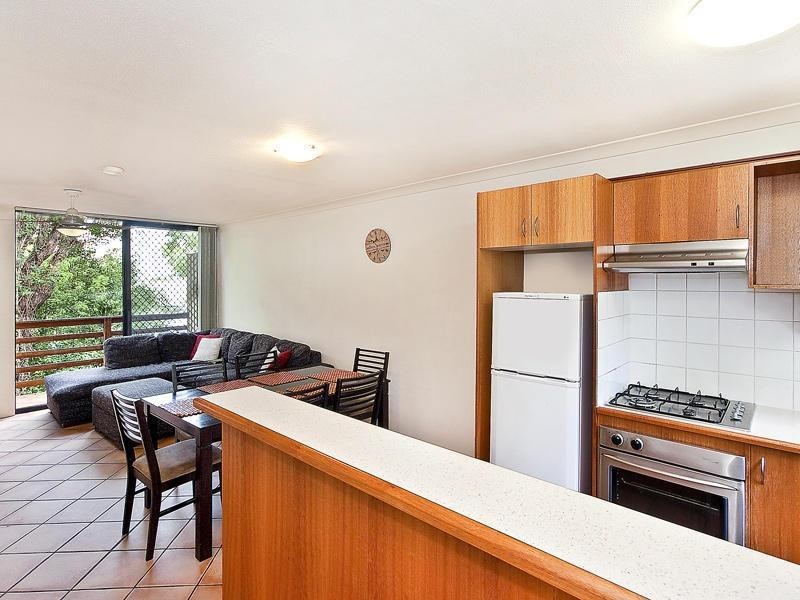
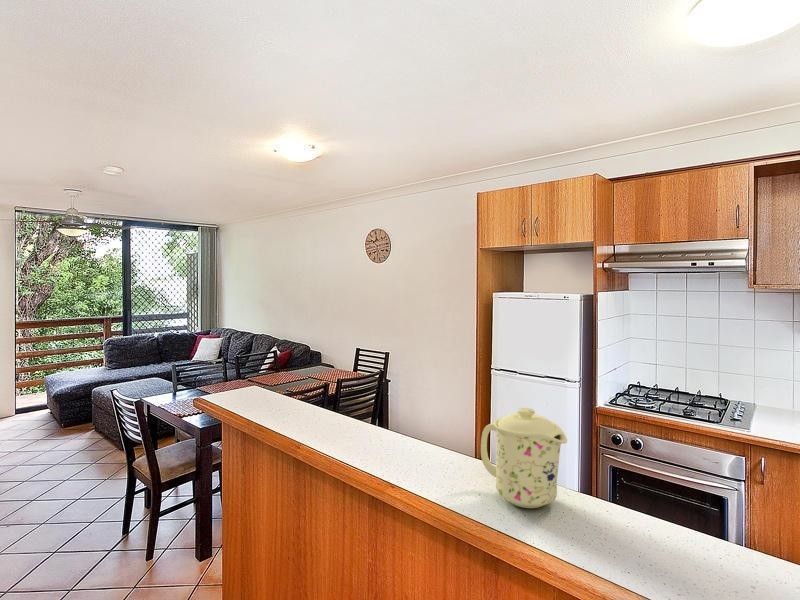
+ mug (521, 453)
